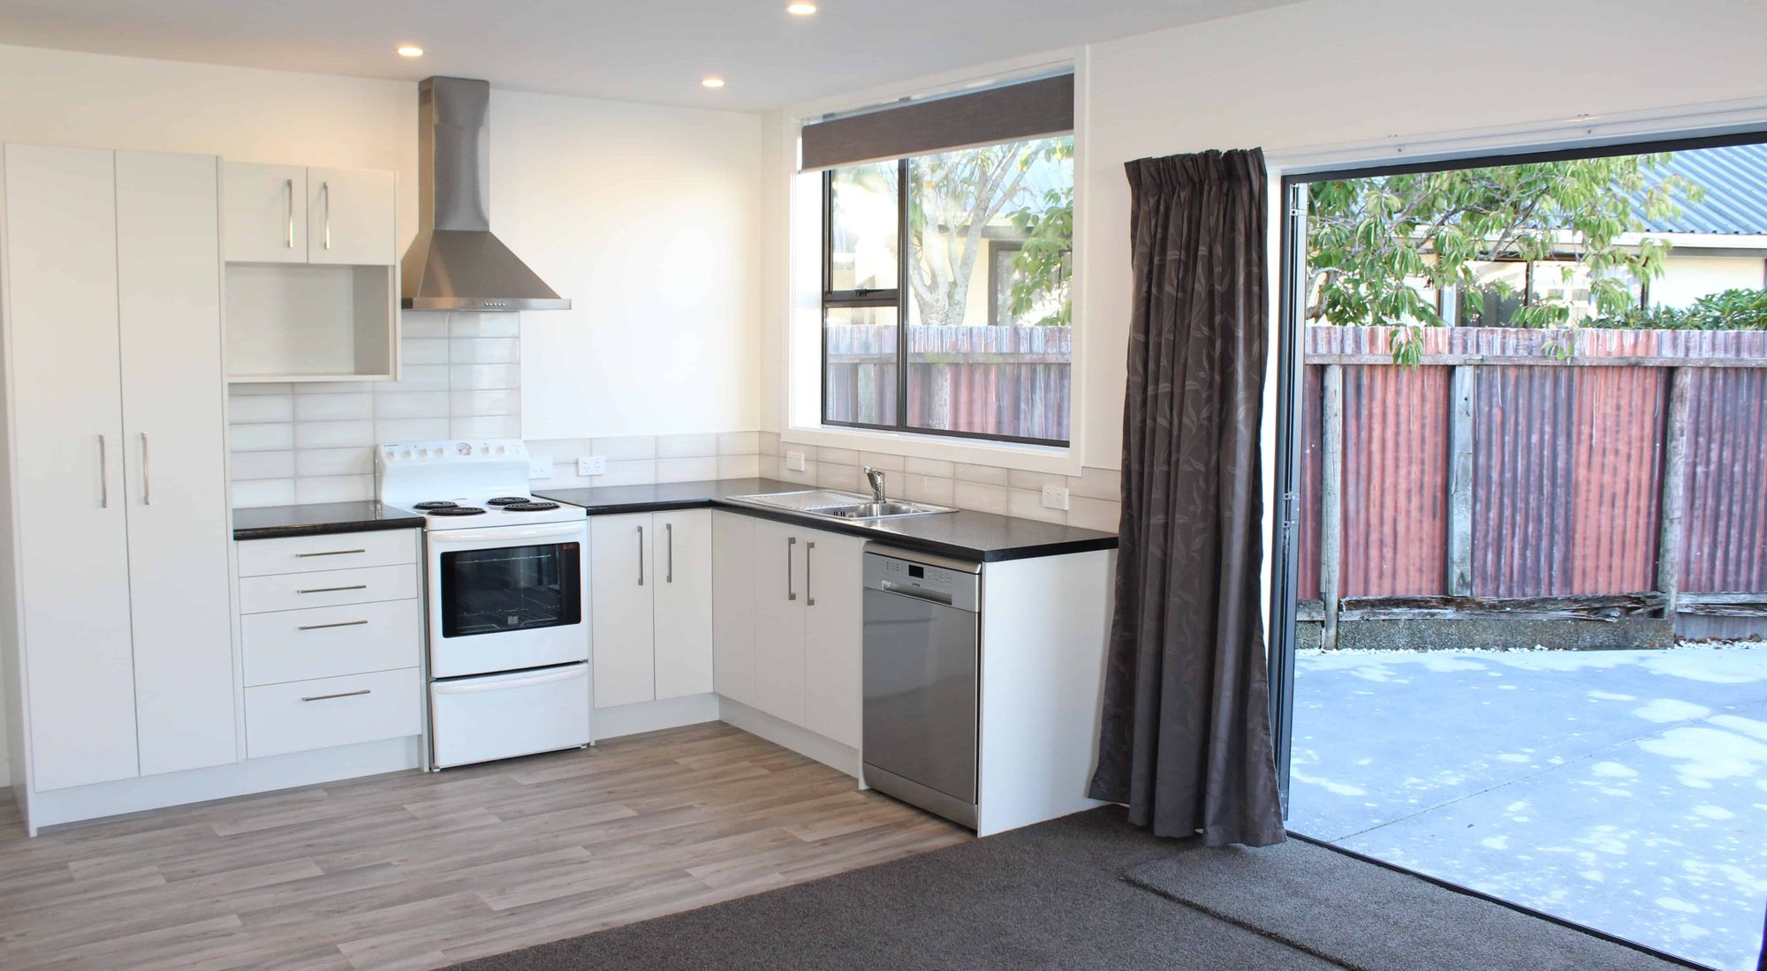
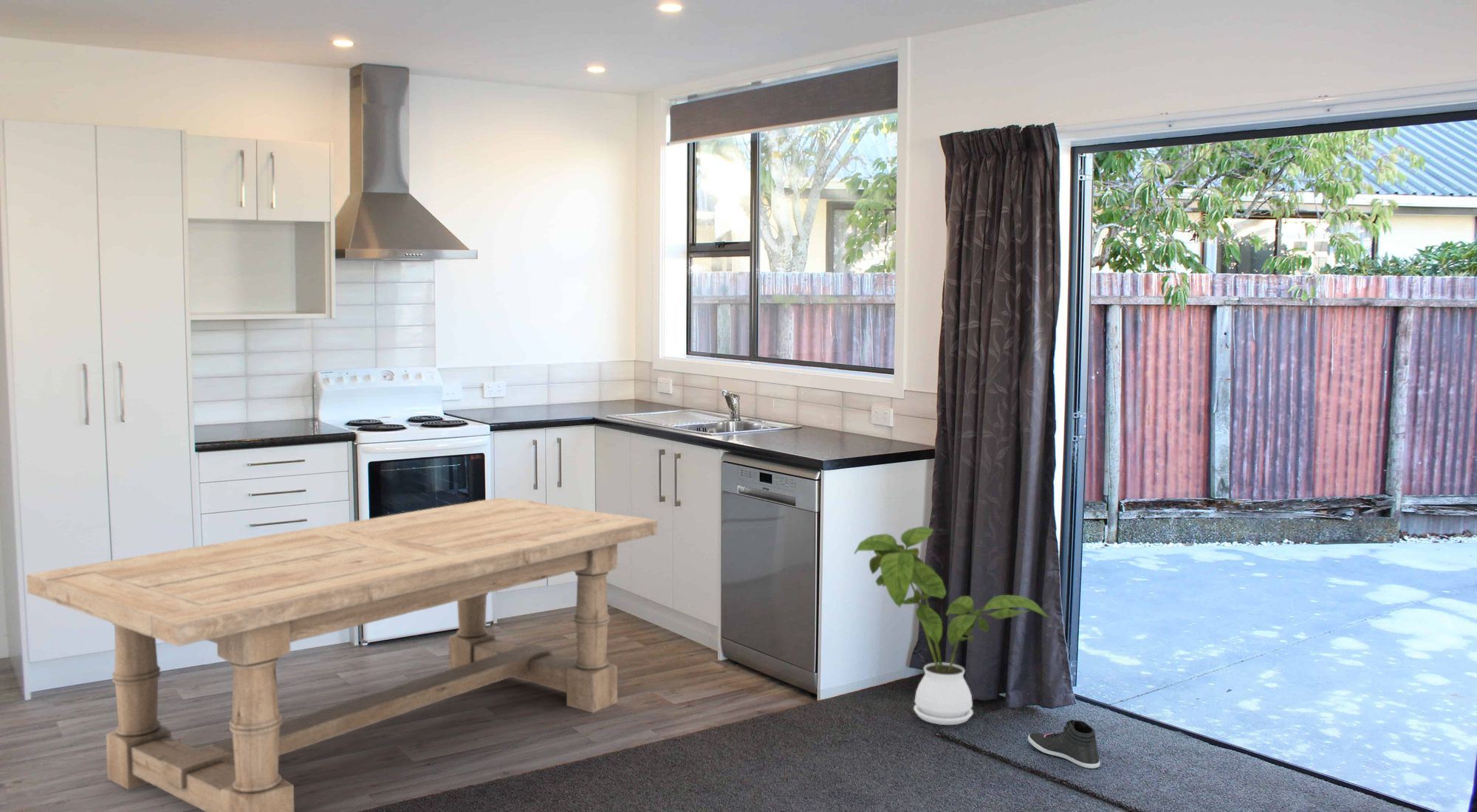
+ sneaker (1063, 735)
+ house plant (931, 627)
+ dining table (379, 620)
